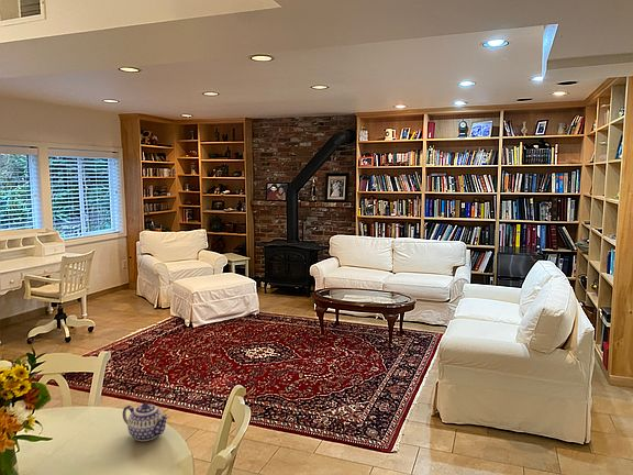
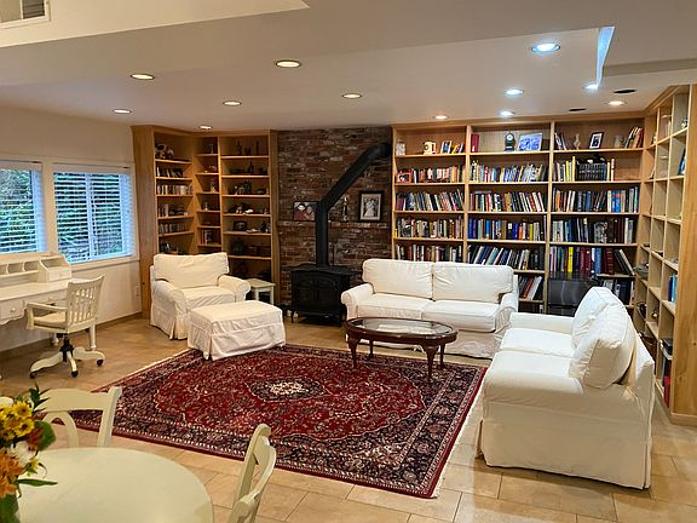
- teapot (145, 419)
